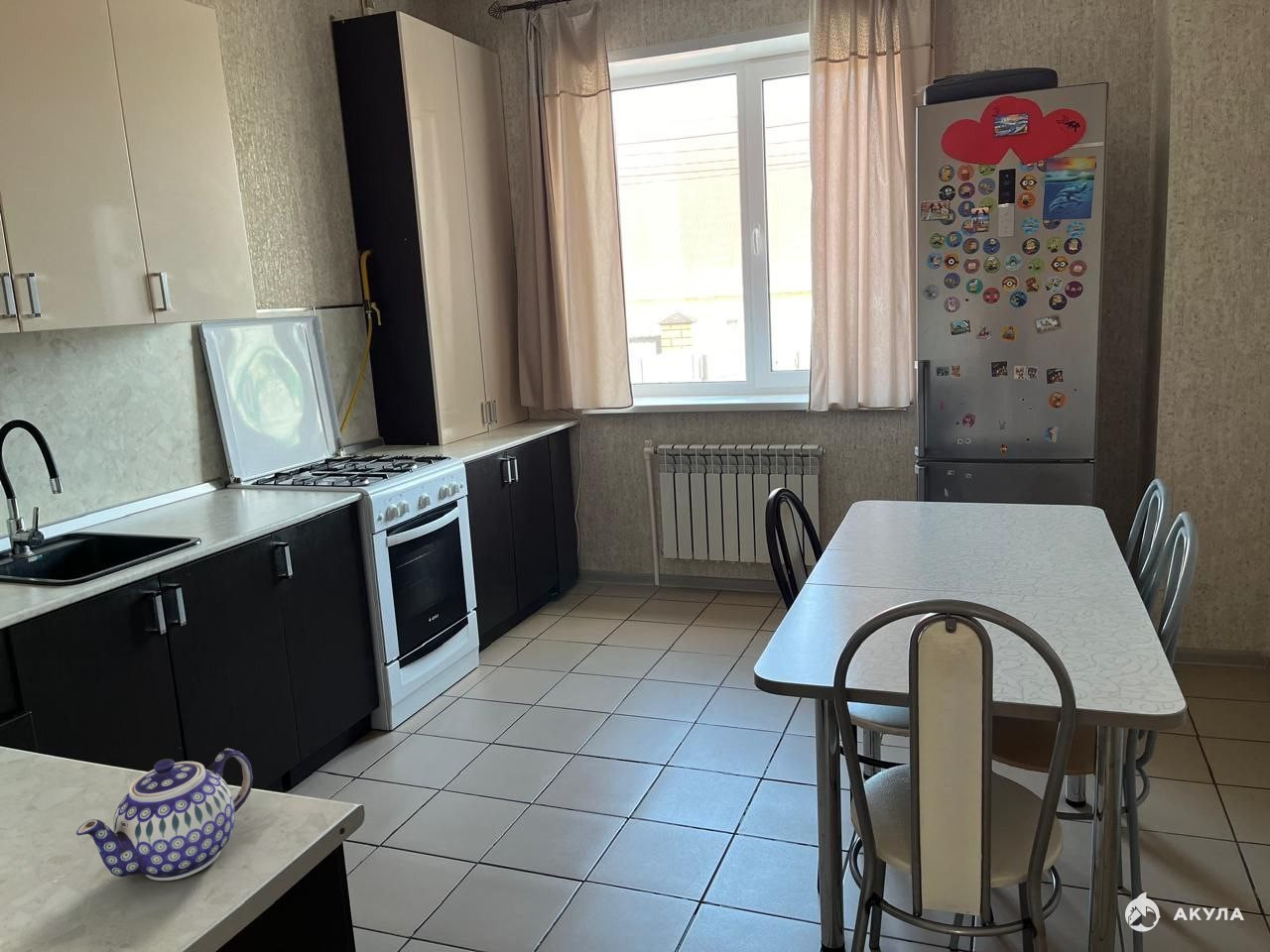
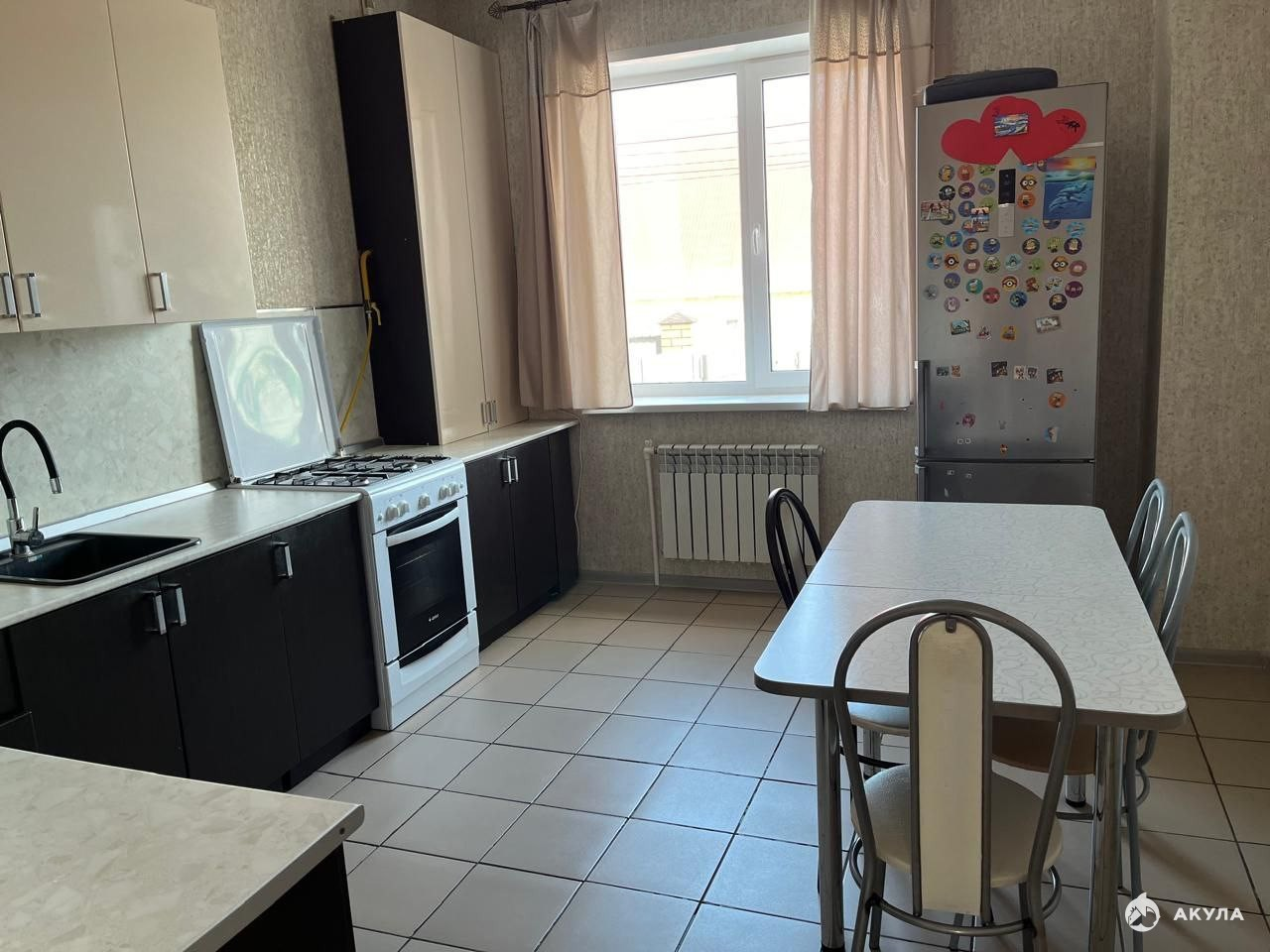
- teapot (173, 811)
